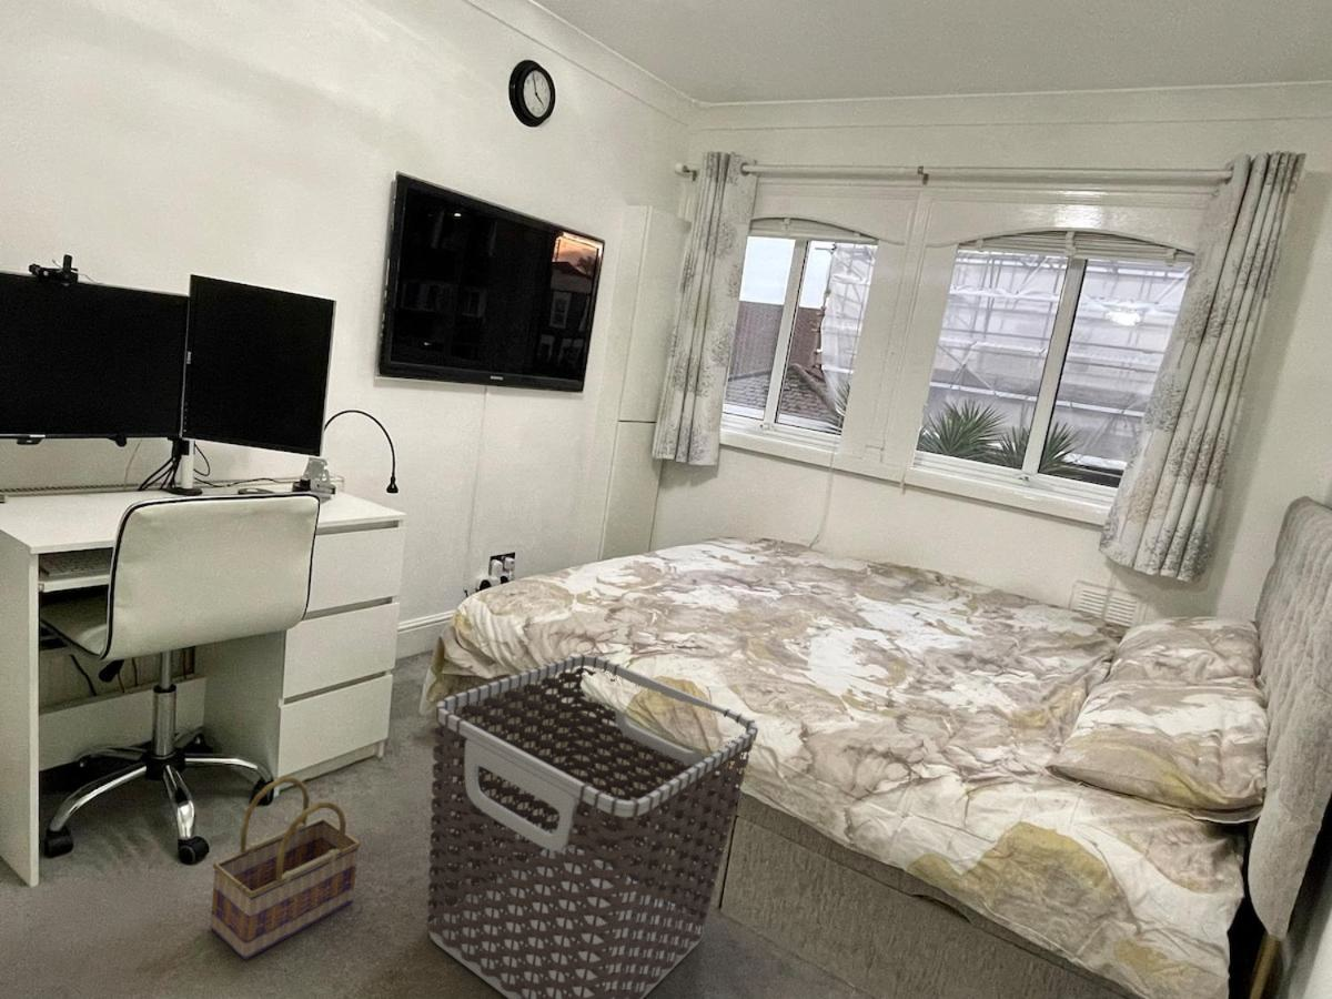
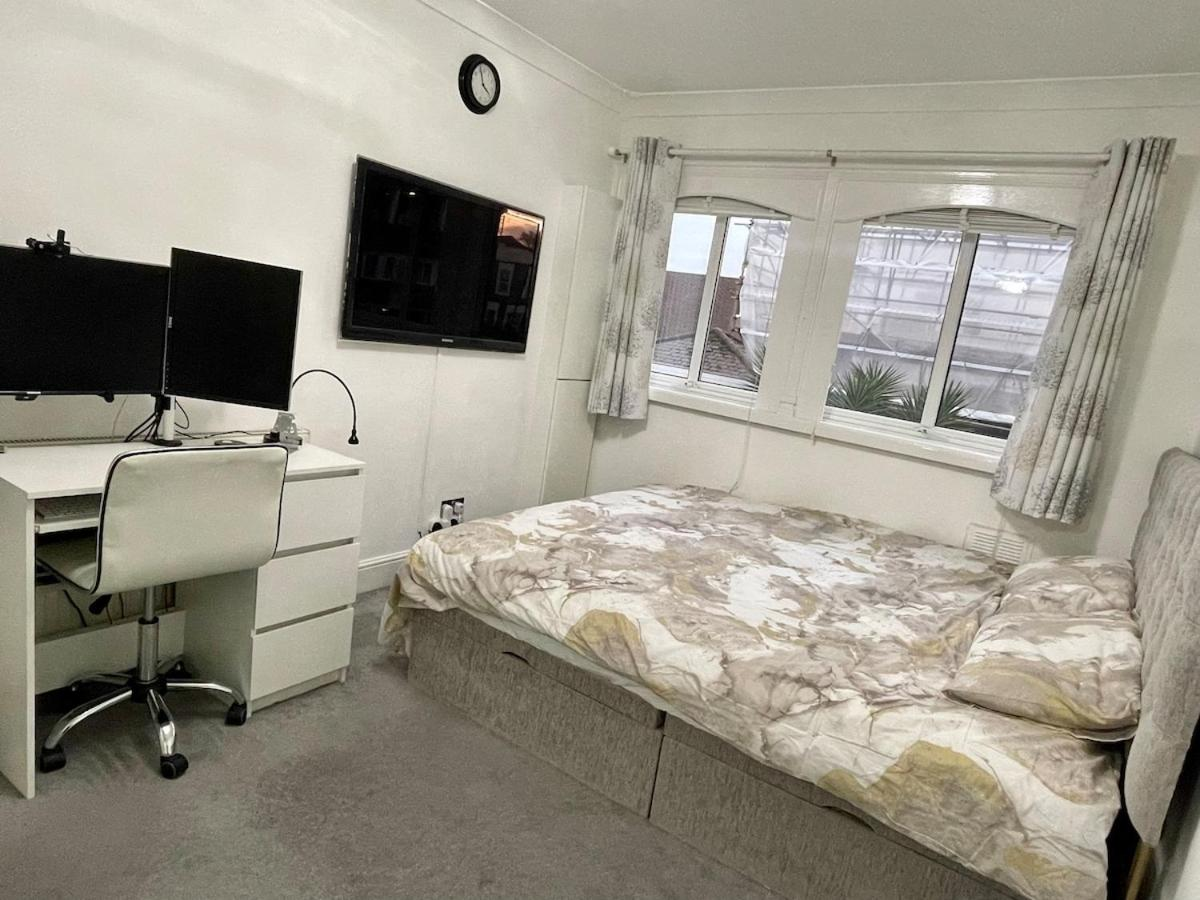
- clothes hamper (586, 825)
- basket (290, 854)
